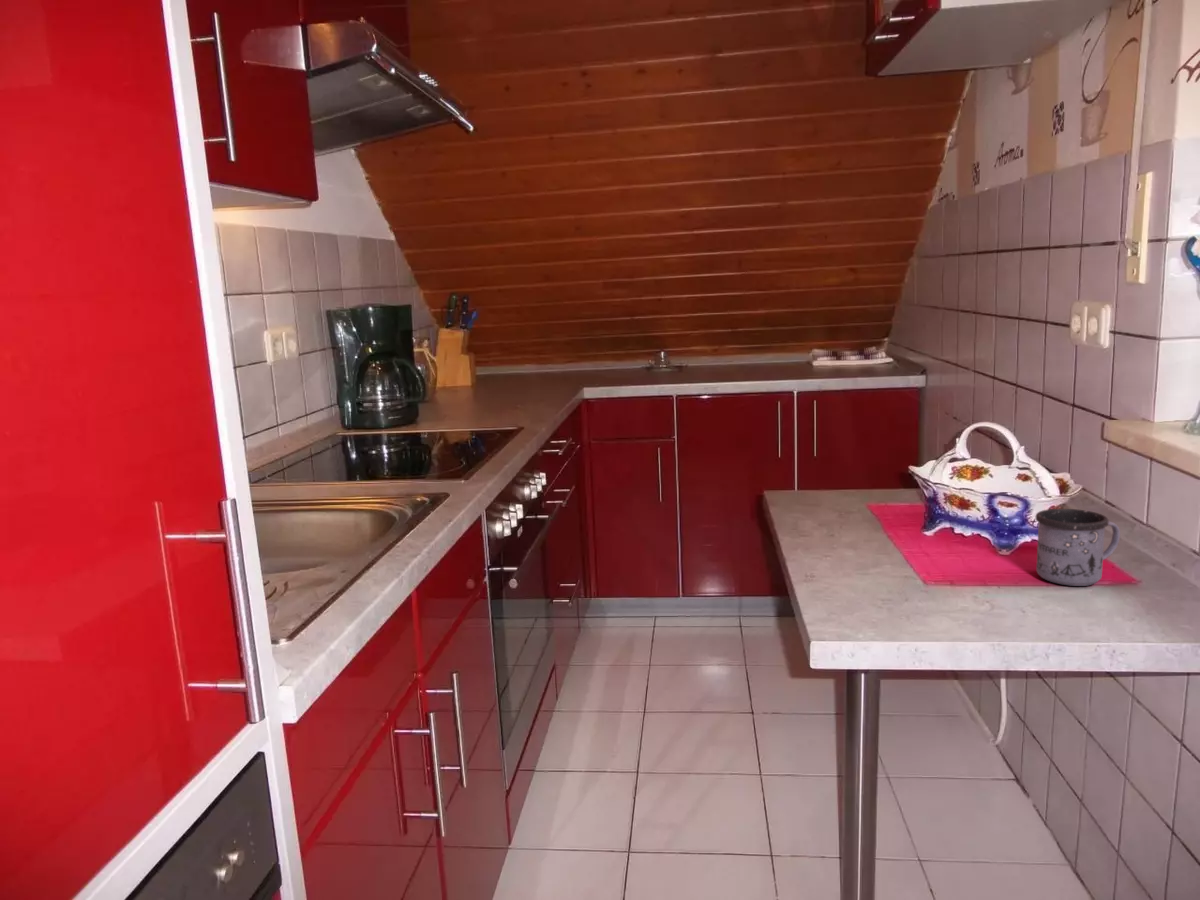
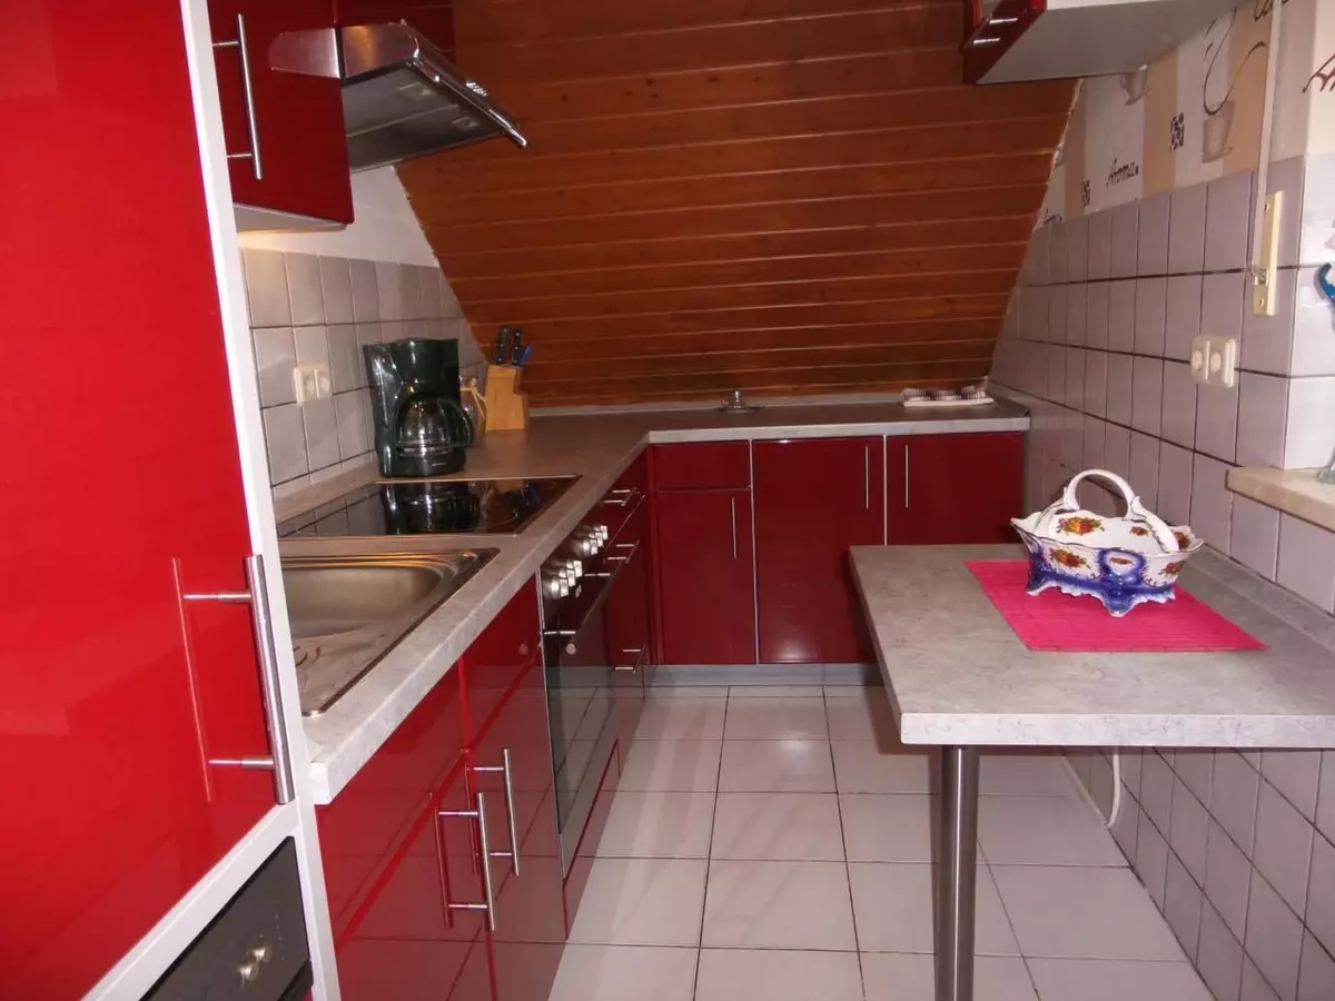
- mug (1079, 546)
